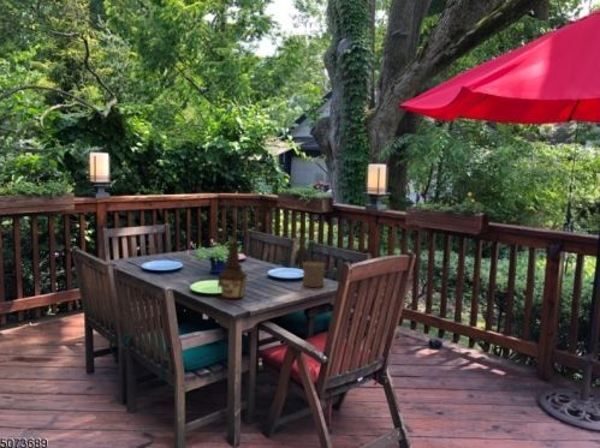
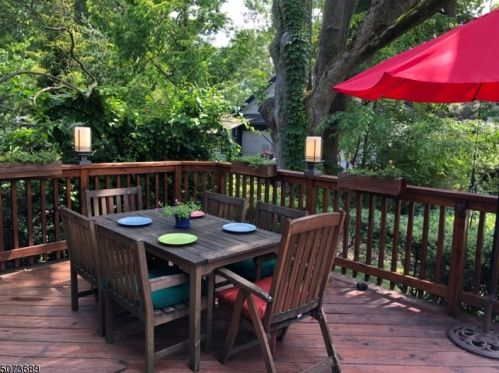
- bottle (231, 269)
- cup (313, 274)
